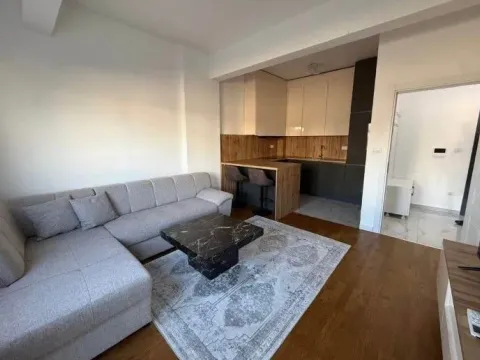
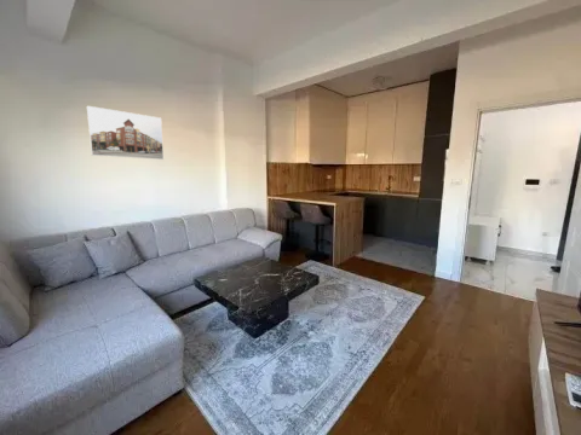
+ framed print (128, 135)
